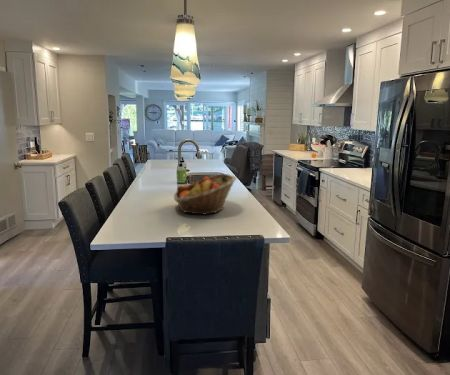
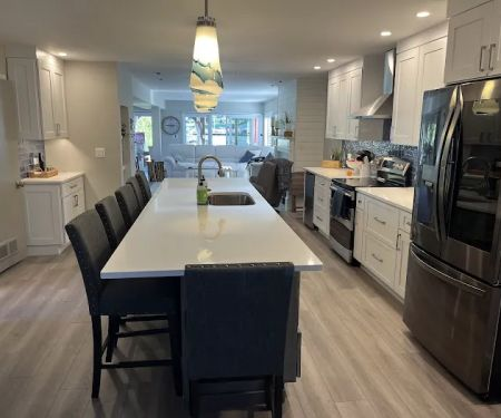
- fruit basket (204, 192)
